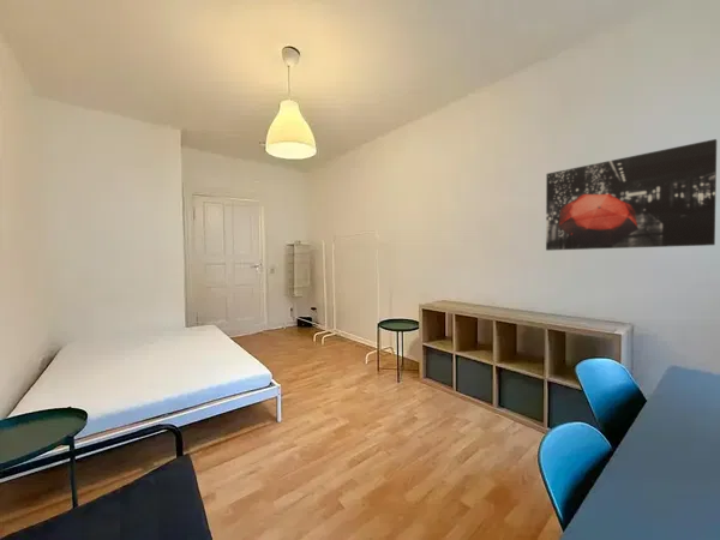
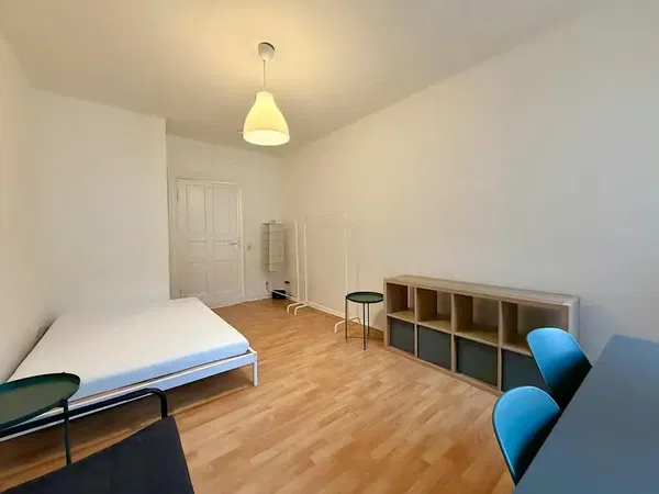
- wall art (617, 204)
